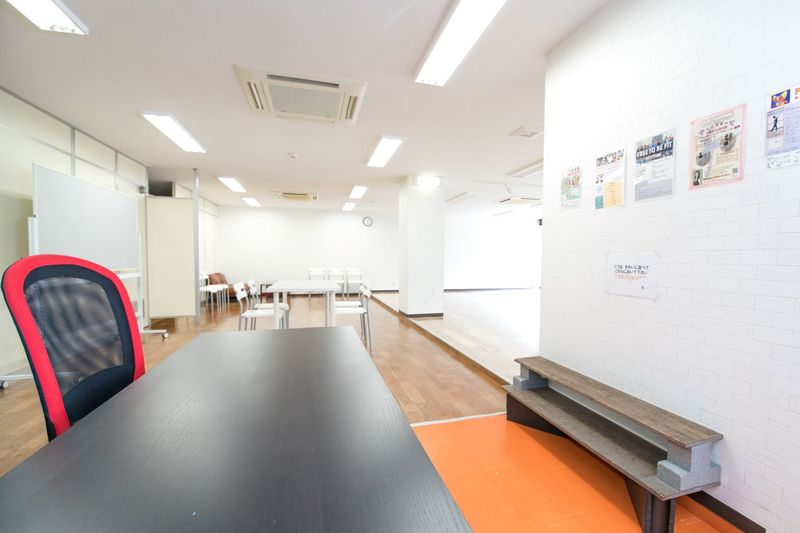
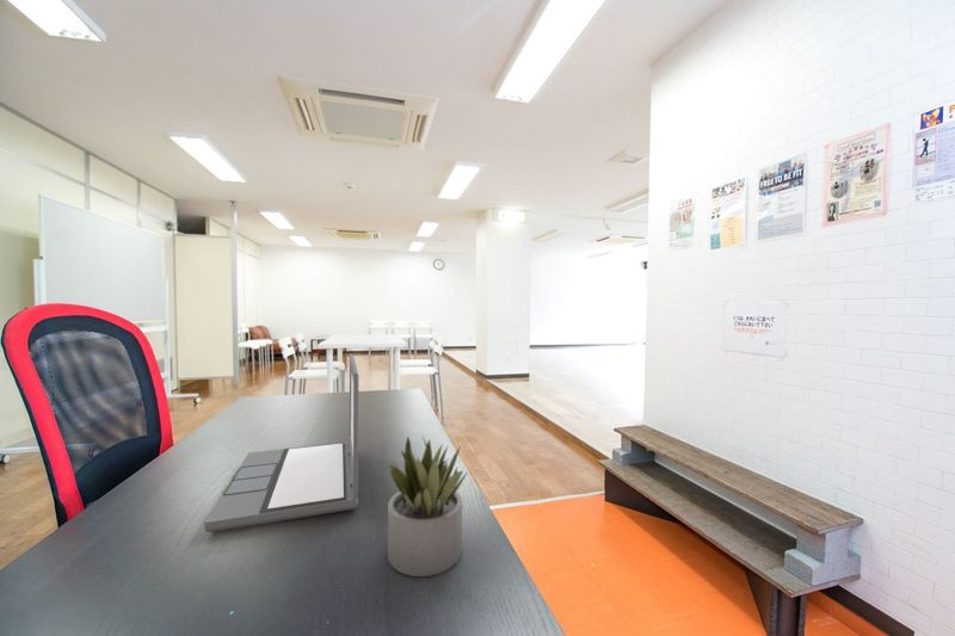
+ succulent plant (426, 493)
+ laptop (303, 446)
